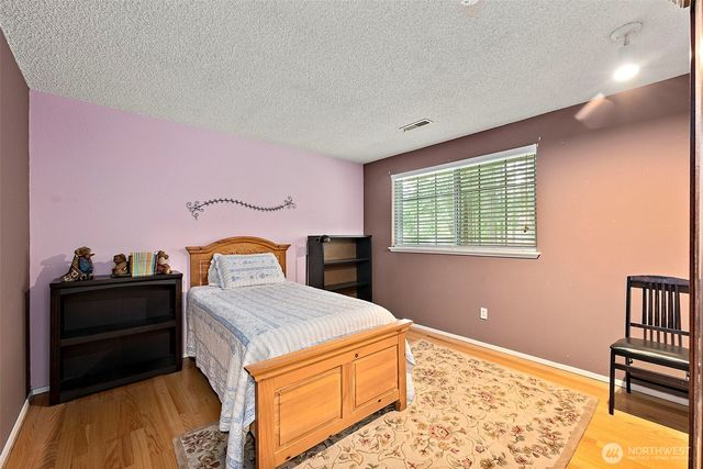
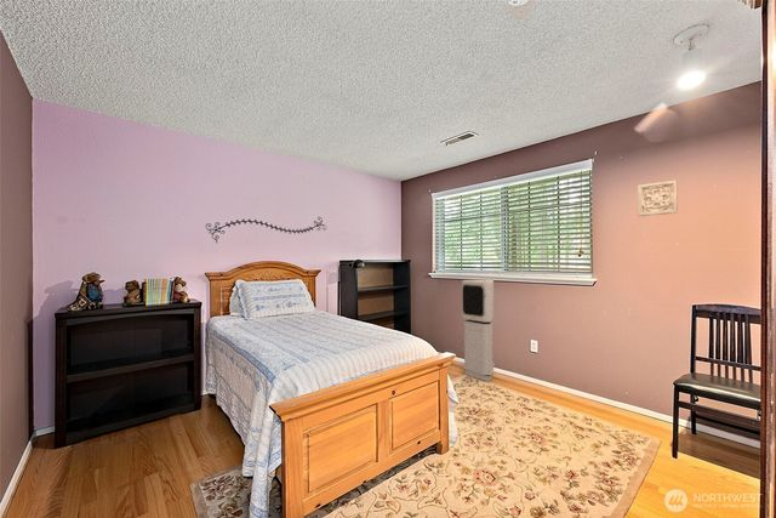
+ air purifier (483, 326)
+ wall ornament (656, 199)
